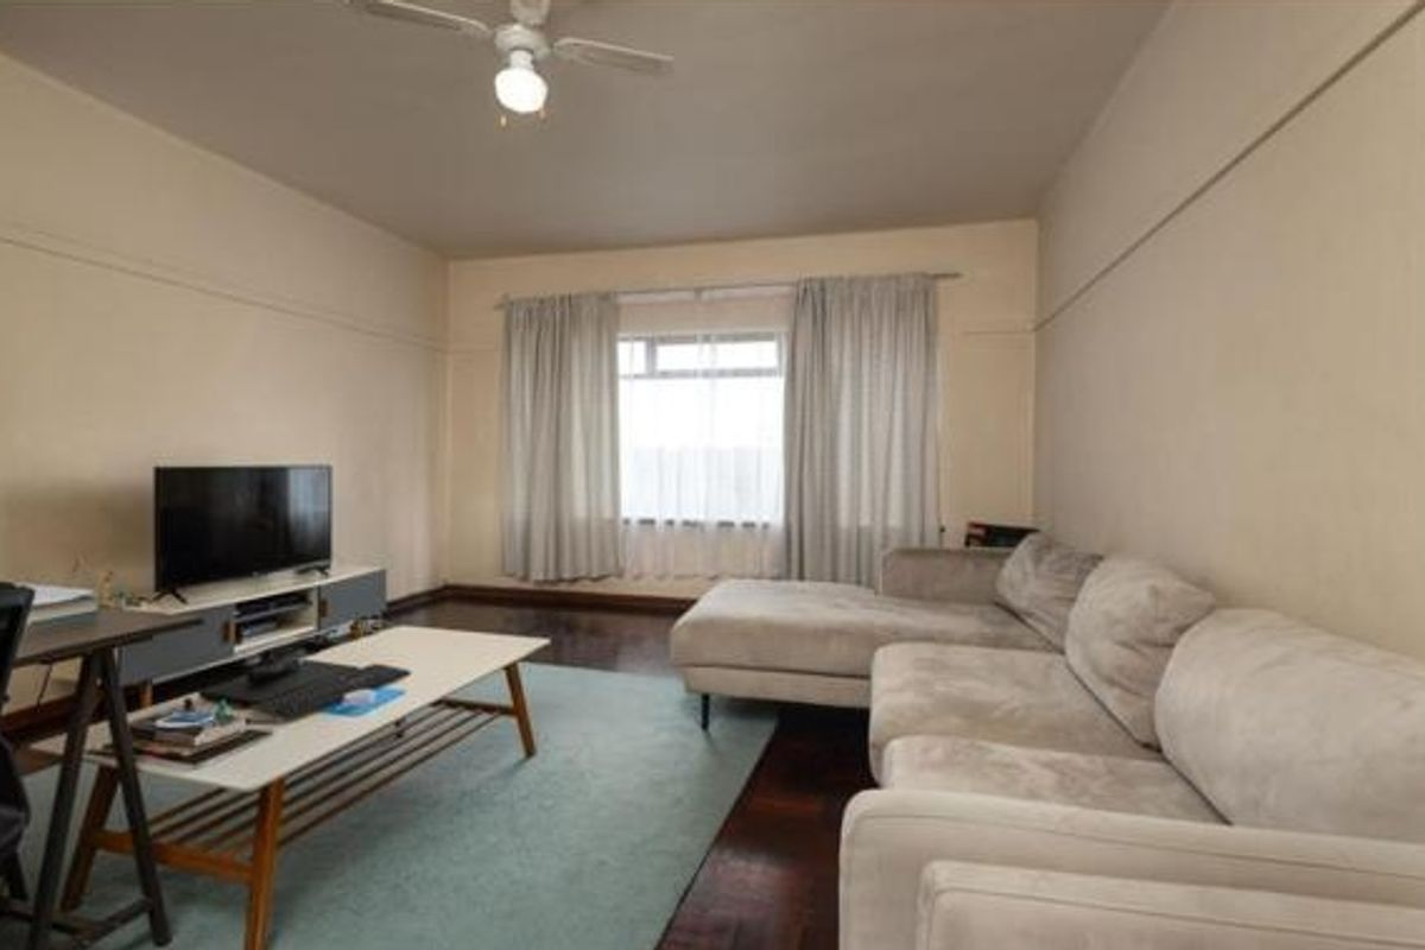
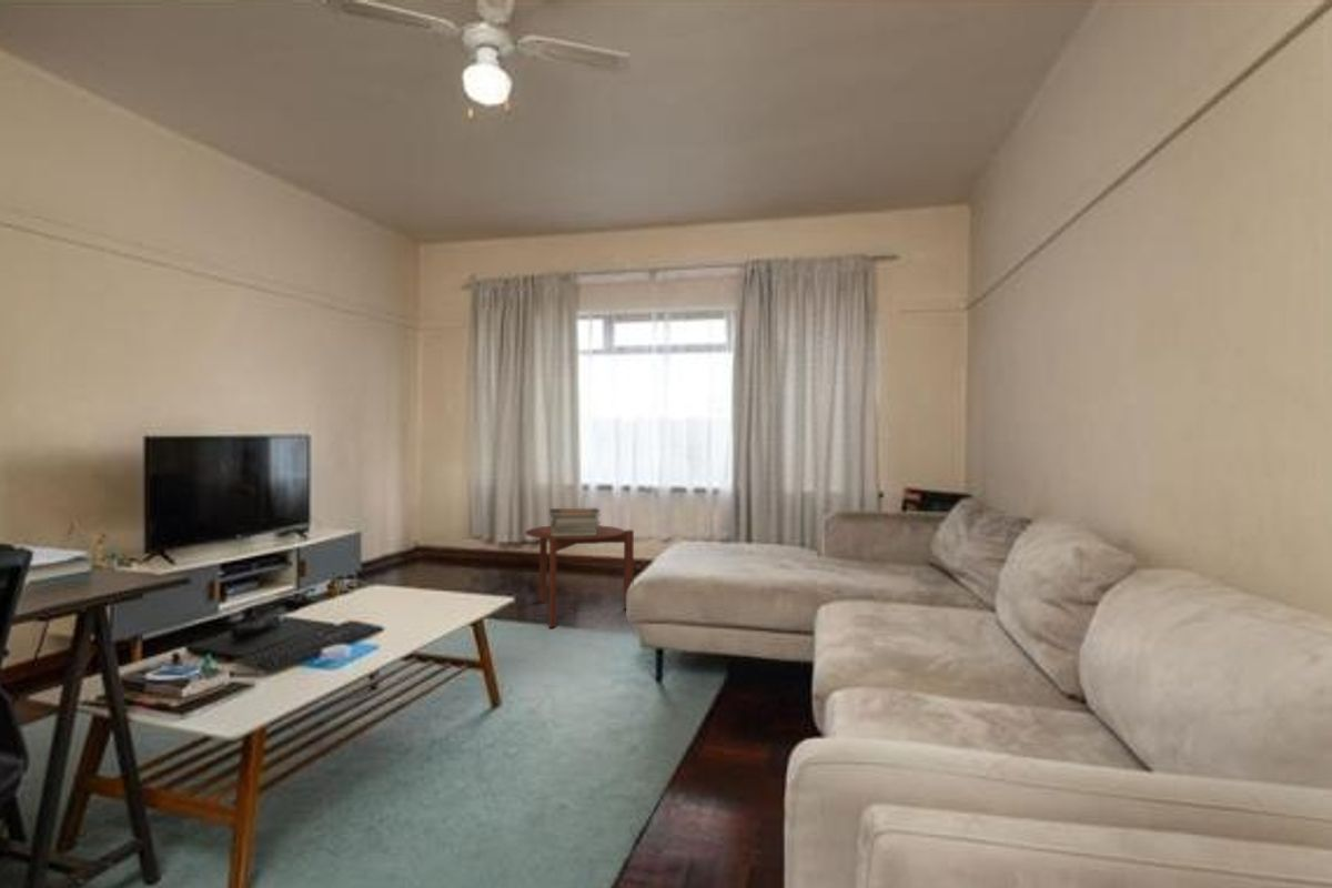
+ book stack (574, 521)
+ side table (555, 571)
